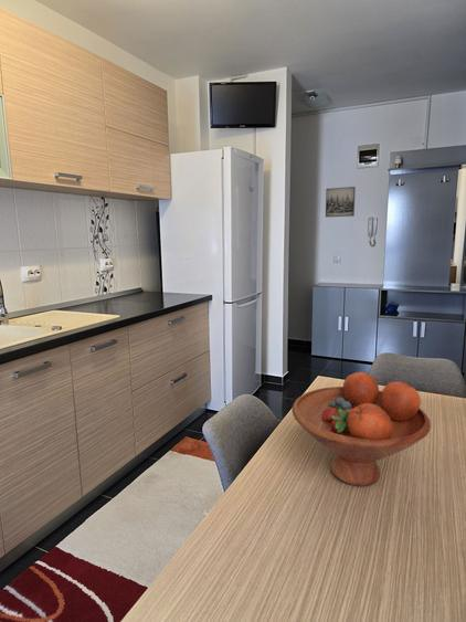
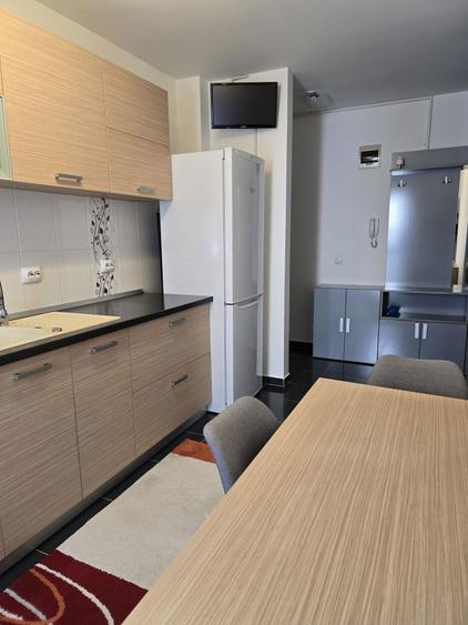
- fruit bowl (357, 430)
- wall art (339, 202)
